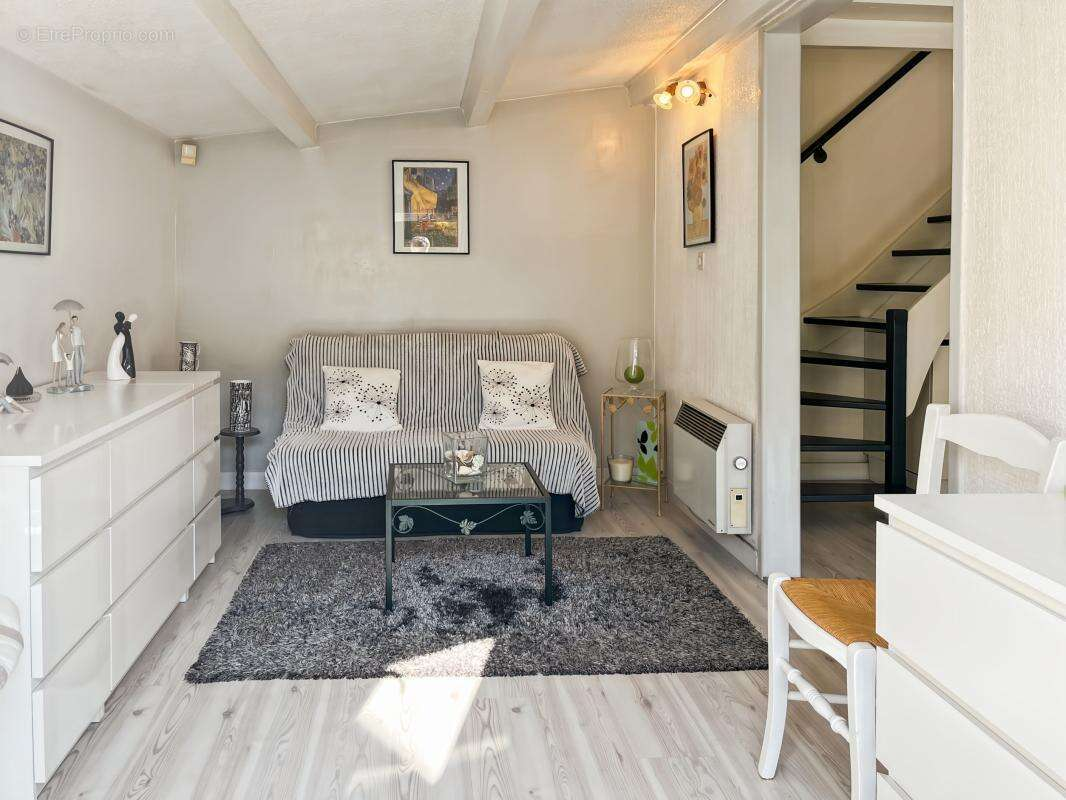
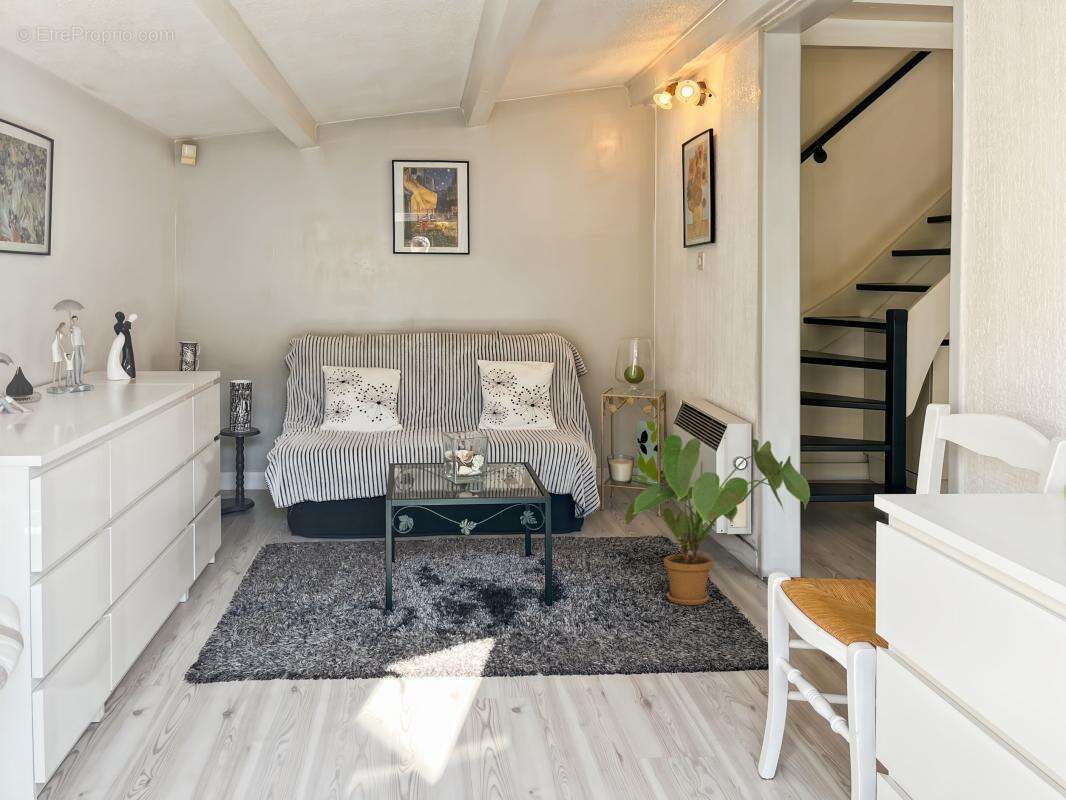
+ house plant (713, 519)
